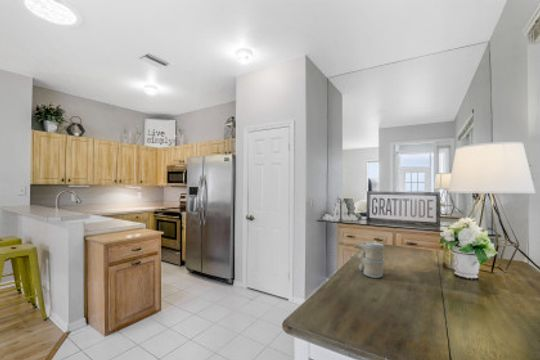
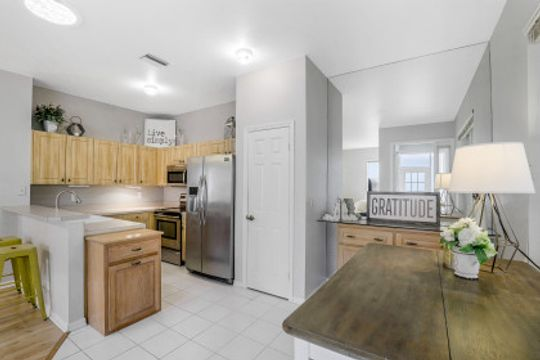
- anatomical model (368, 256)
